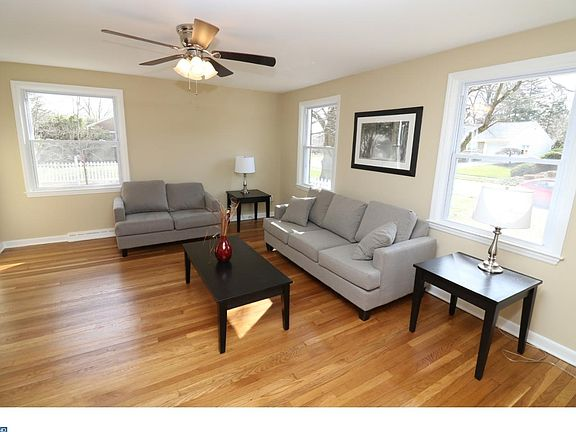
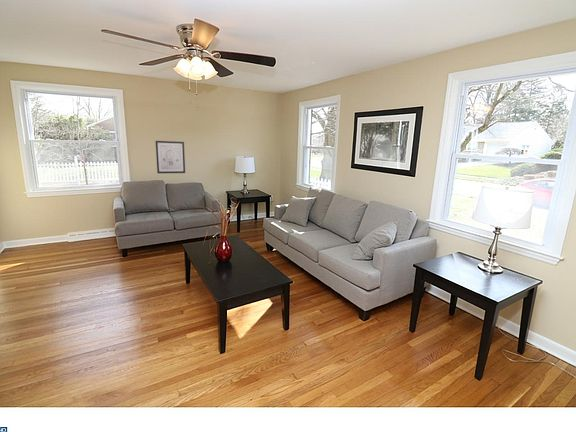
+ wall art (170, 157)
